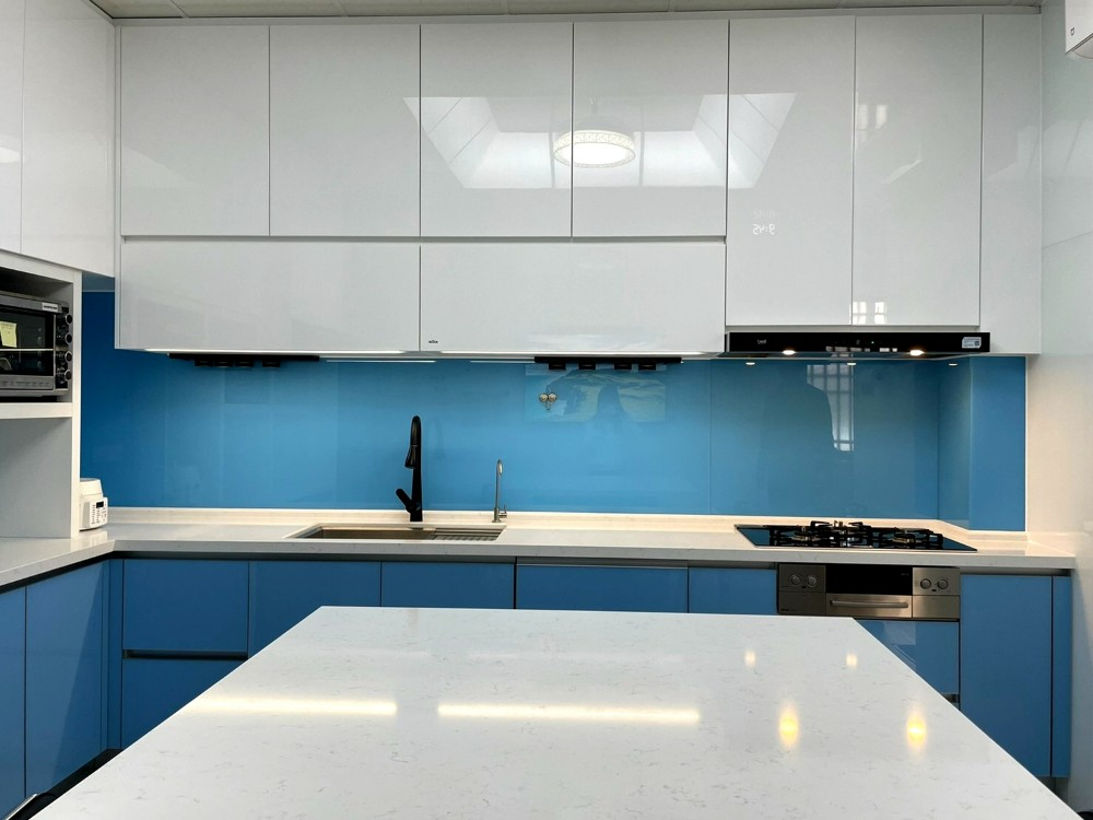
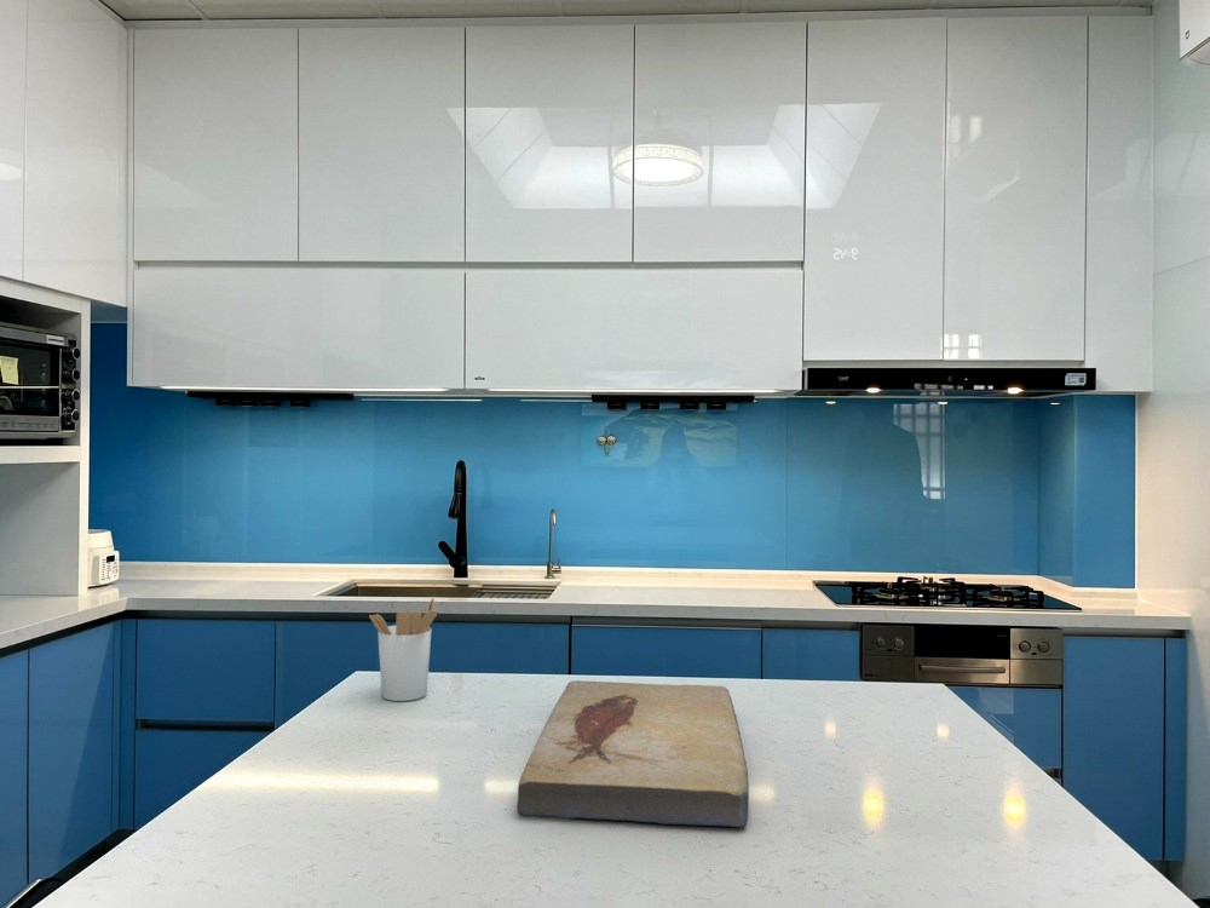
+ utensil holder (408, 649)
+ fish fossil (640, 739)
